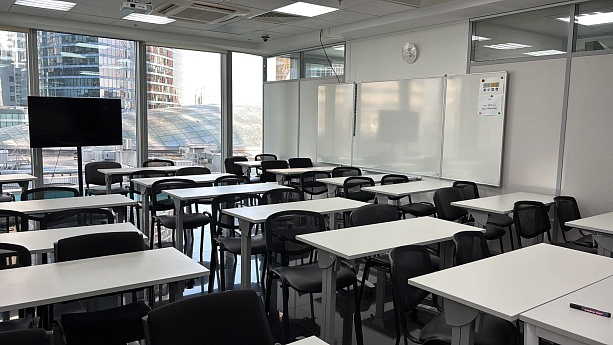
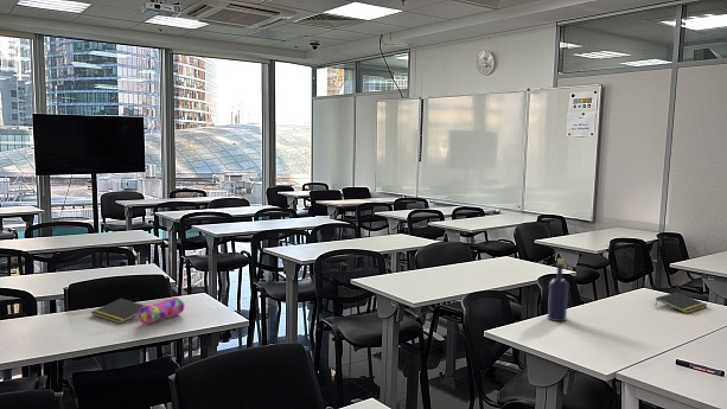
+ notepad (120, 309)
+ bottle (559, 288)
+ pencil case (161, 309)
+ notepad (681, 301)
